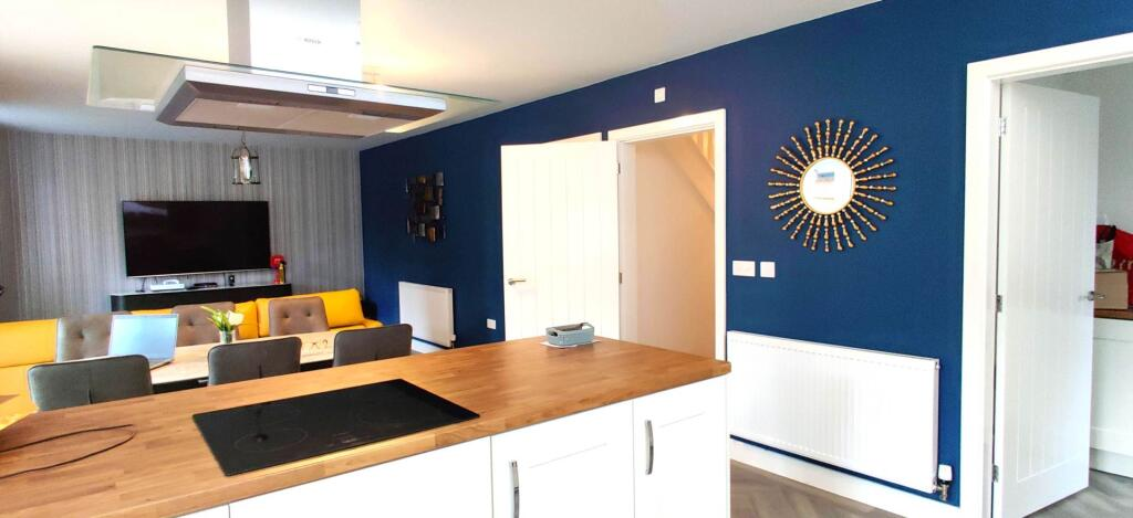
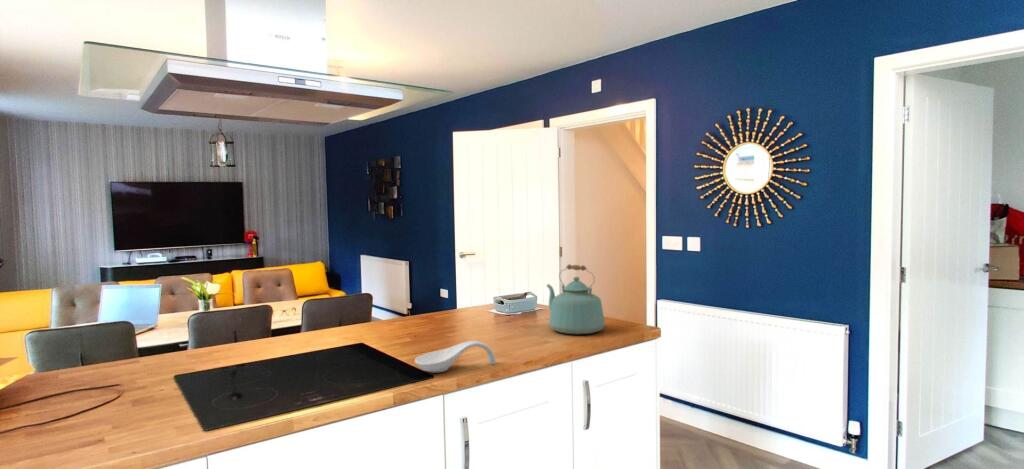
+ spoon rest (455, 355)
+ kettle (572, 296)
